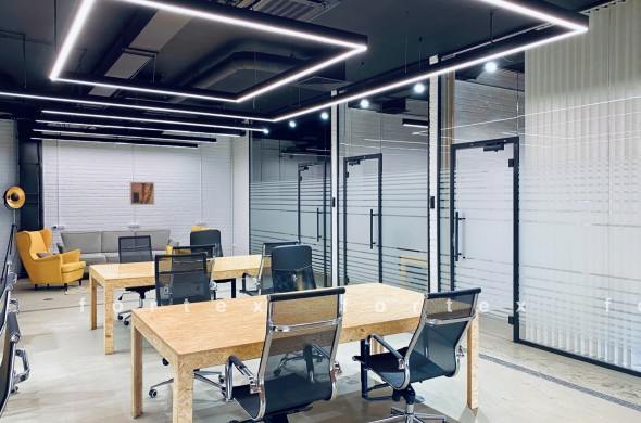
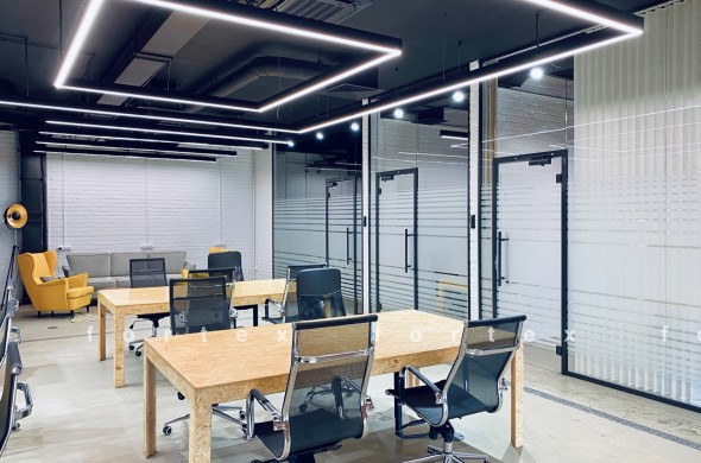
- wall art (142, 193)
